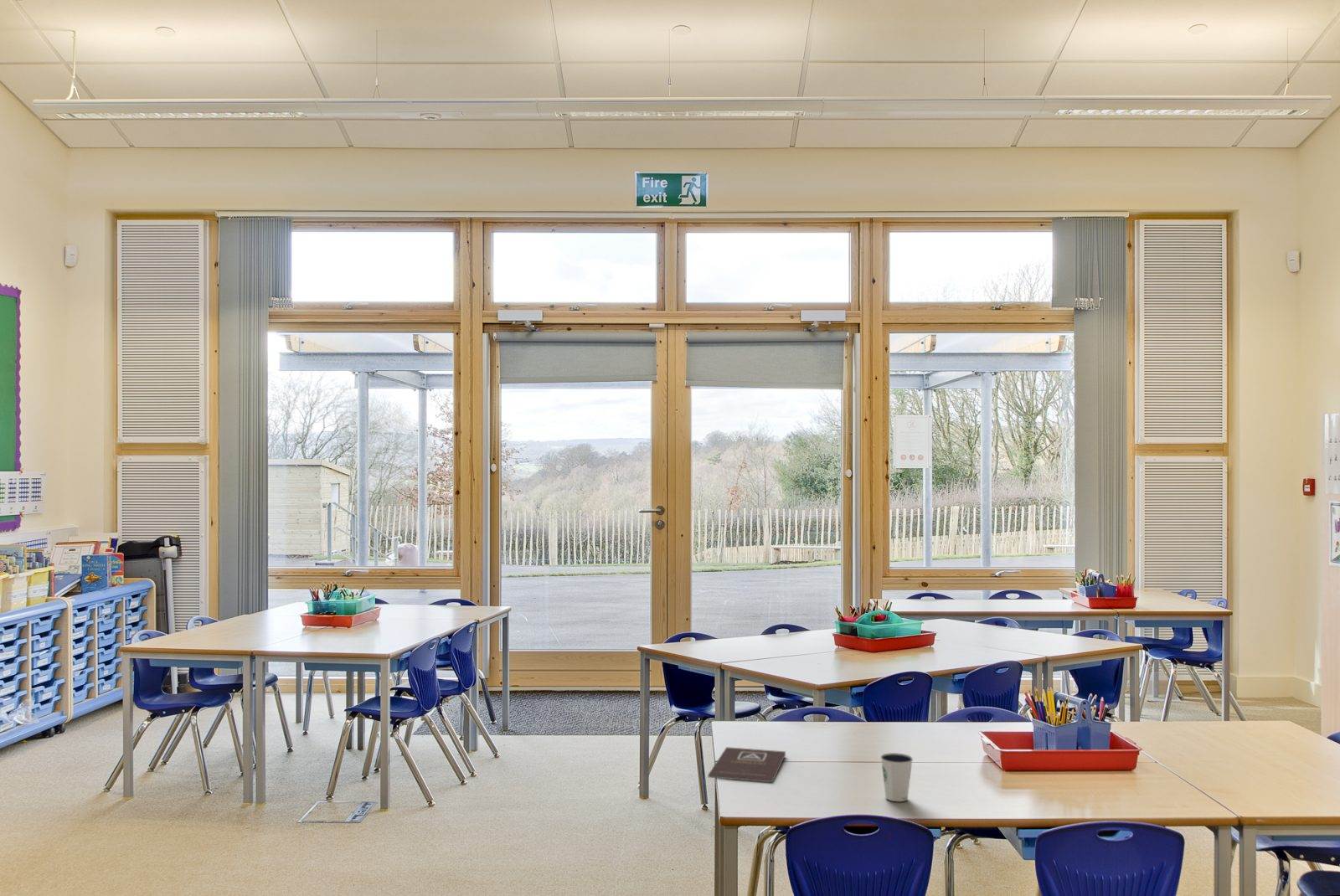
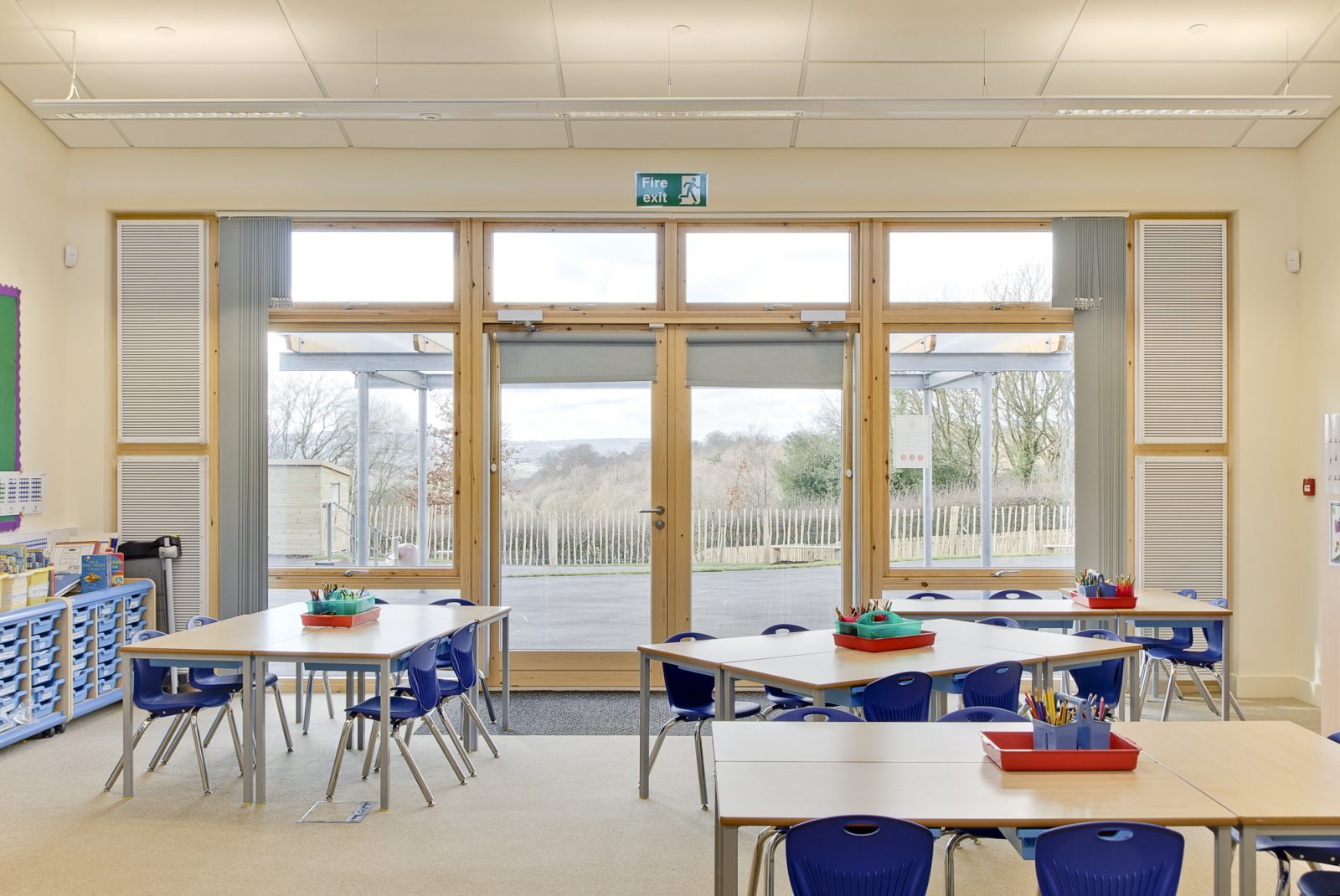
- book (748, 764)
- dixie cup (896, 778)
